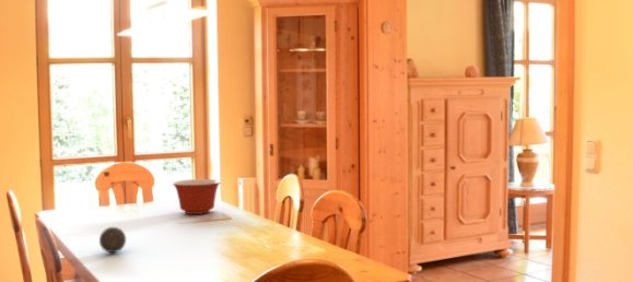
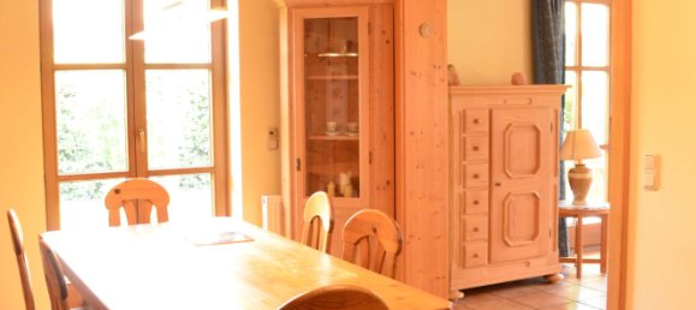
- decorative ball (113, 239)
- mixing bowl (197, 197)
